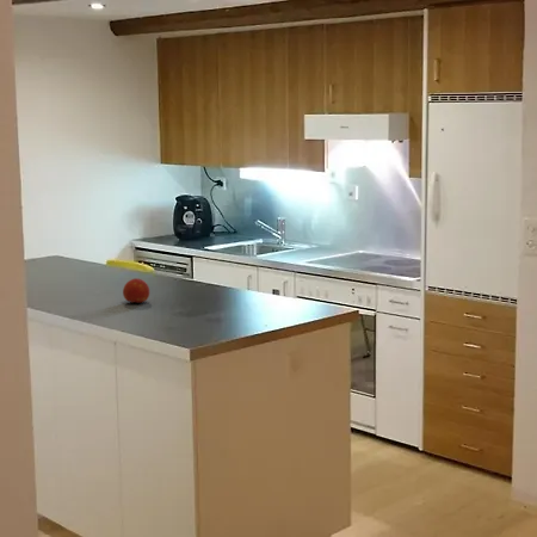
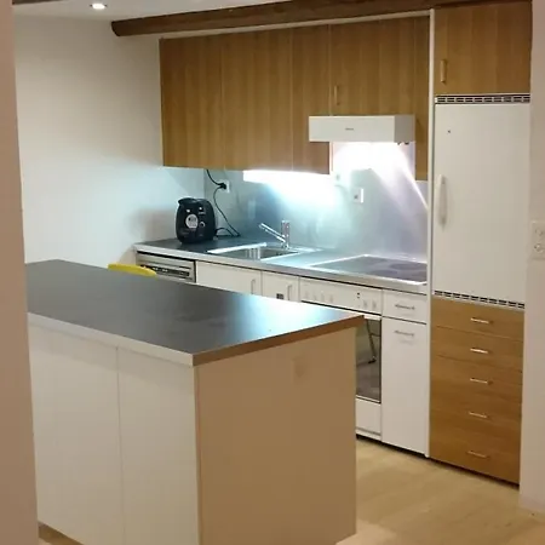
- fruit (136, 290)
